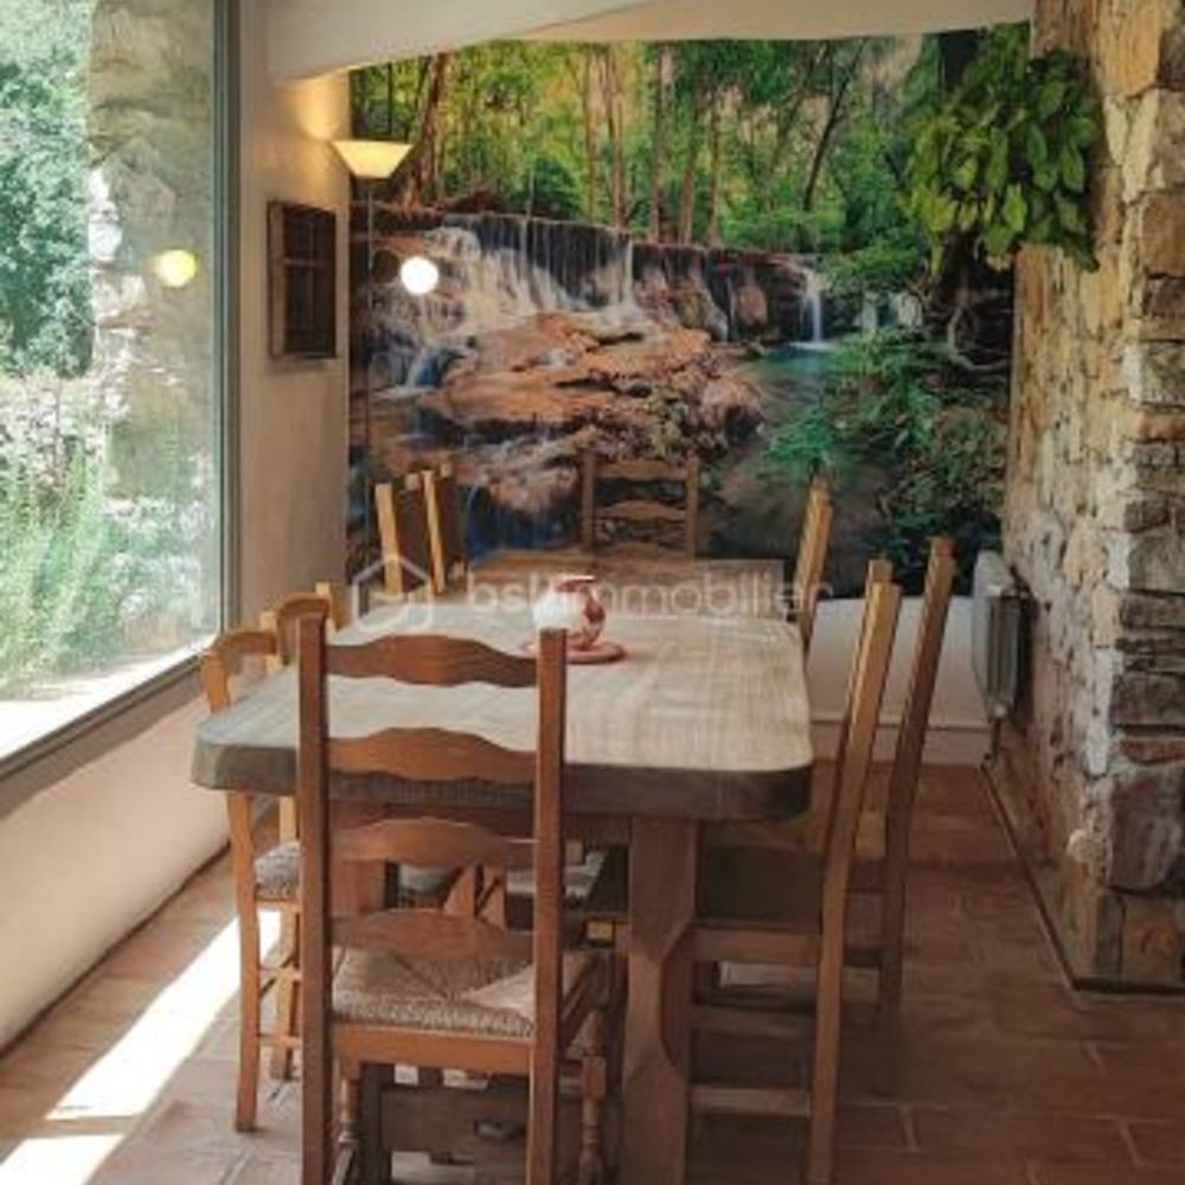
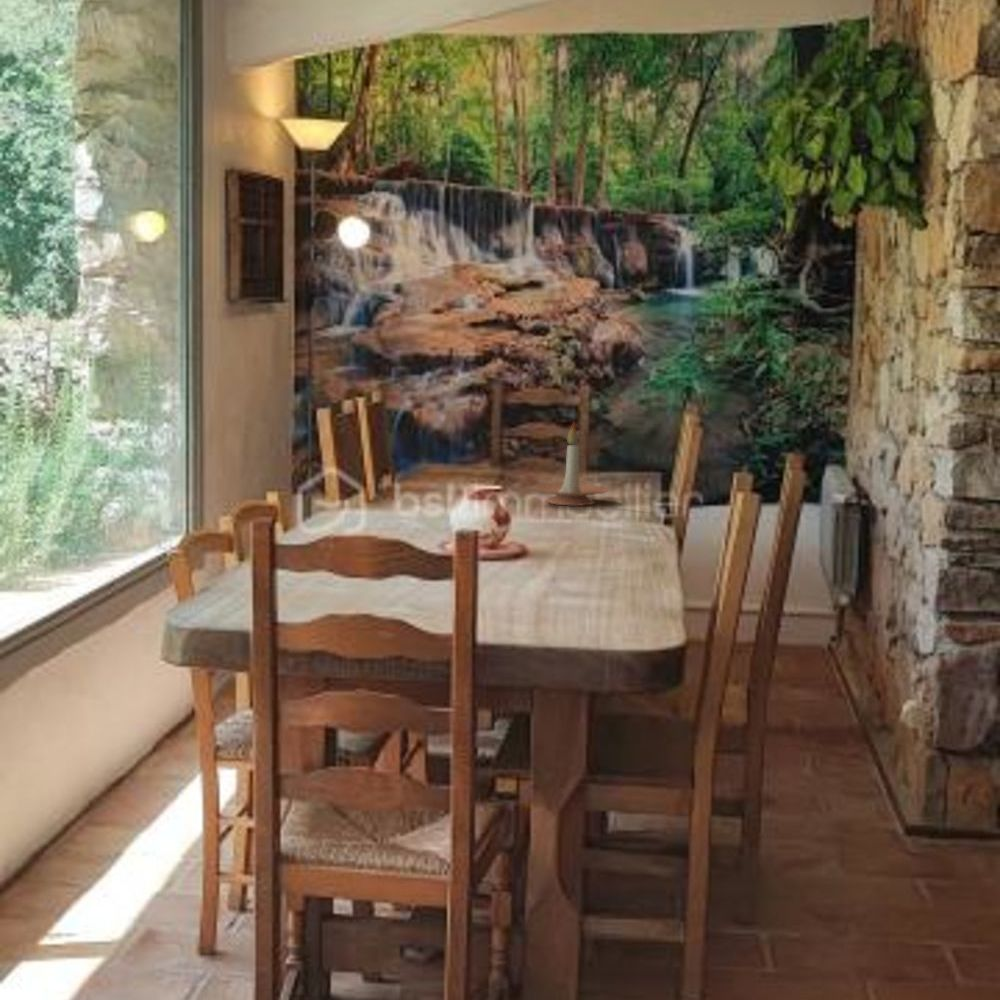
+ candle holder (572, 461)
